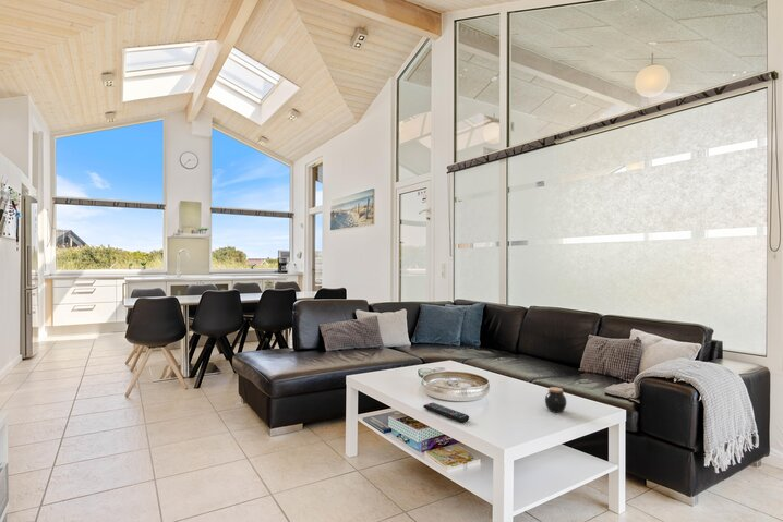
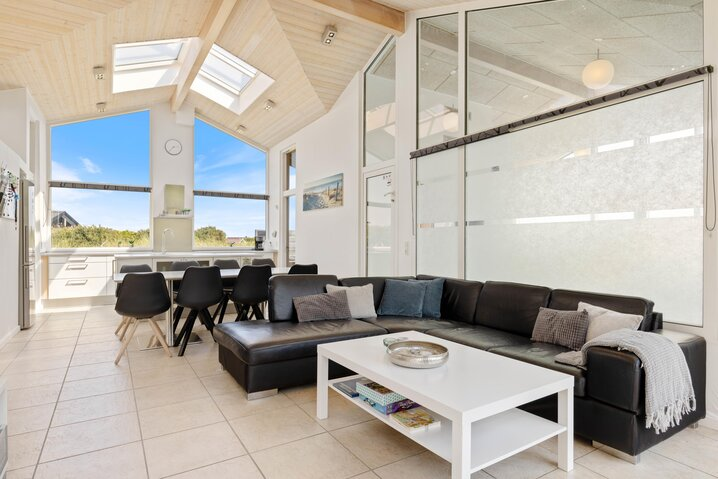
- jar (555, 399)
- remote control (445, 412)
